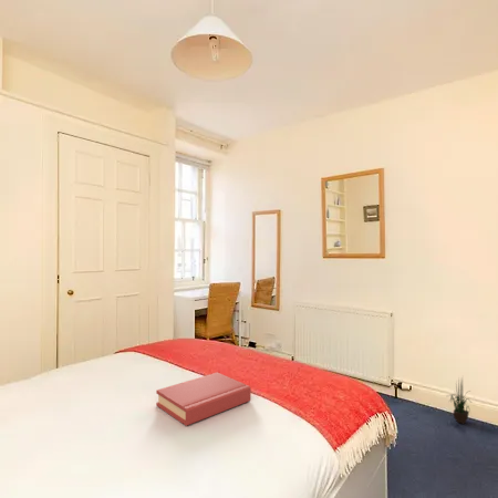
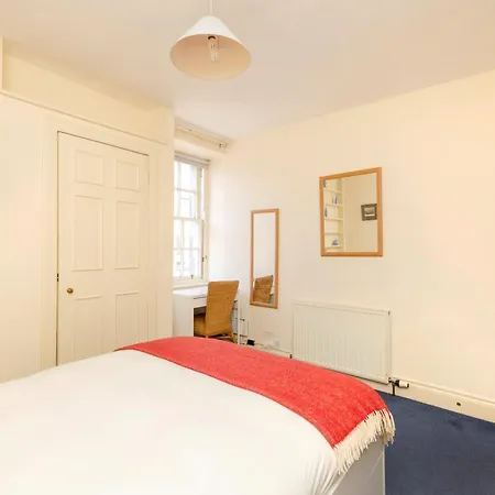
- hardback book (204, 395)
- potted plant (458, 396)
